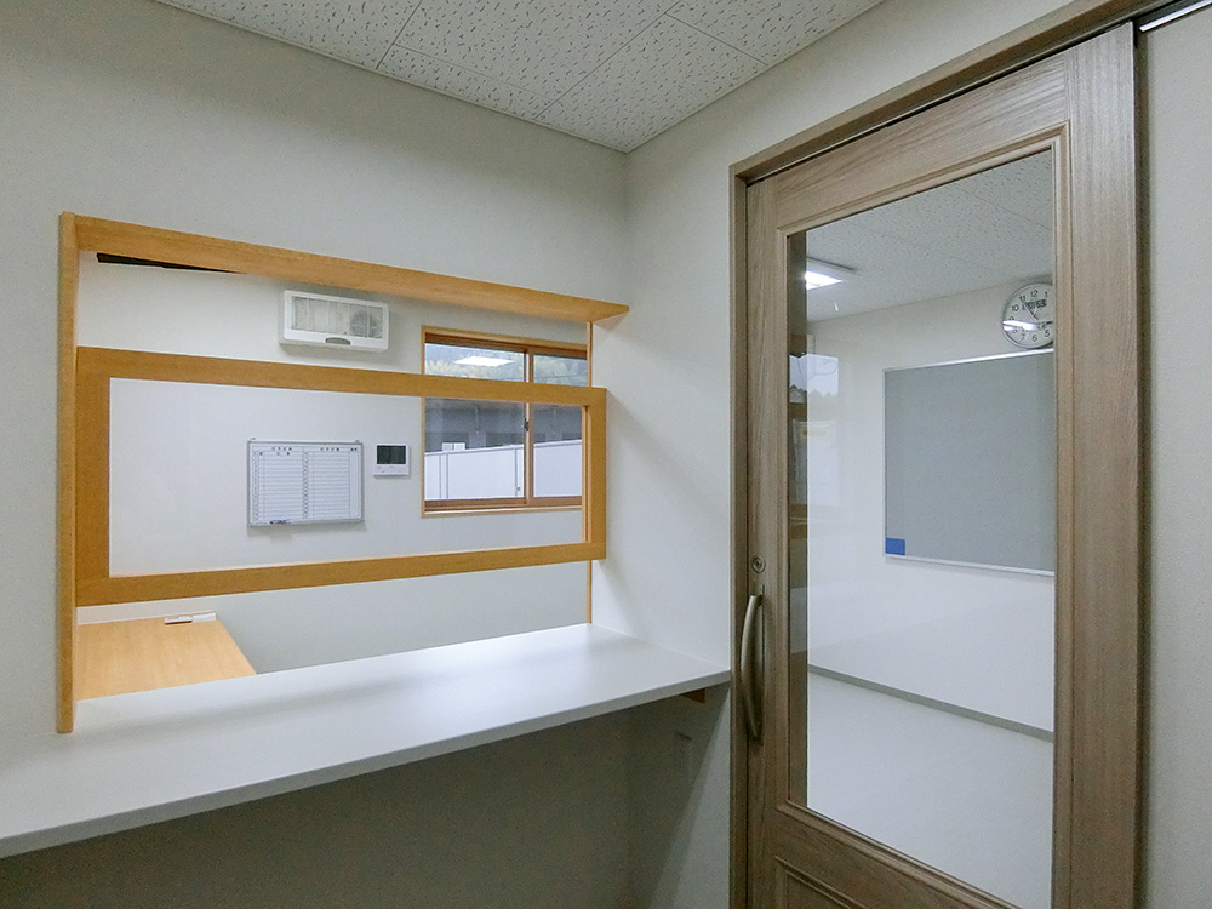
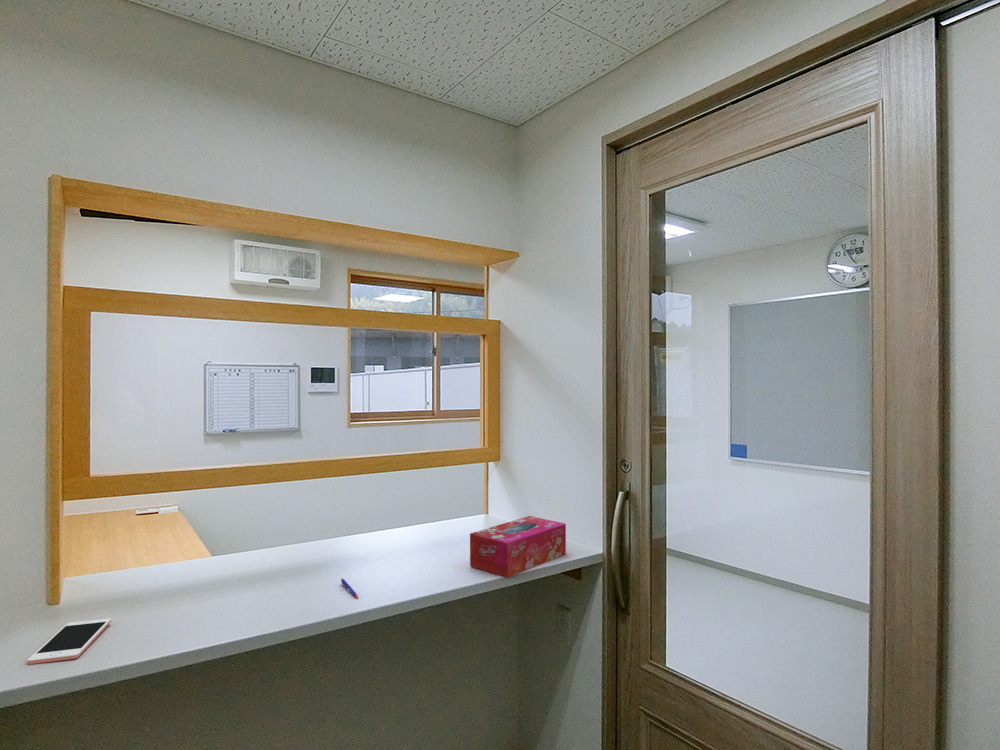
+ pen (349, 587)
+ tissue box (519, 544)
+ cell phone (72, 639)
